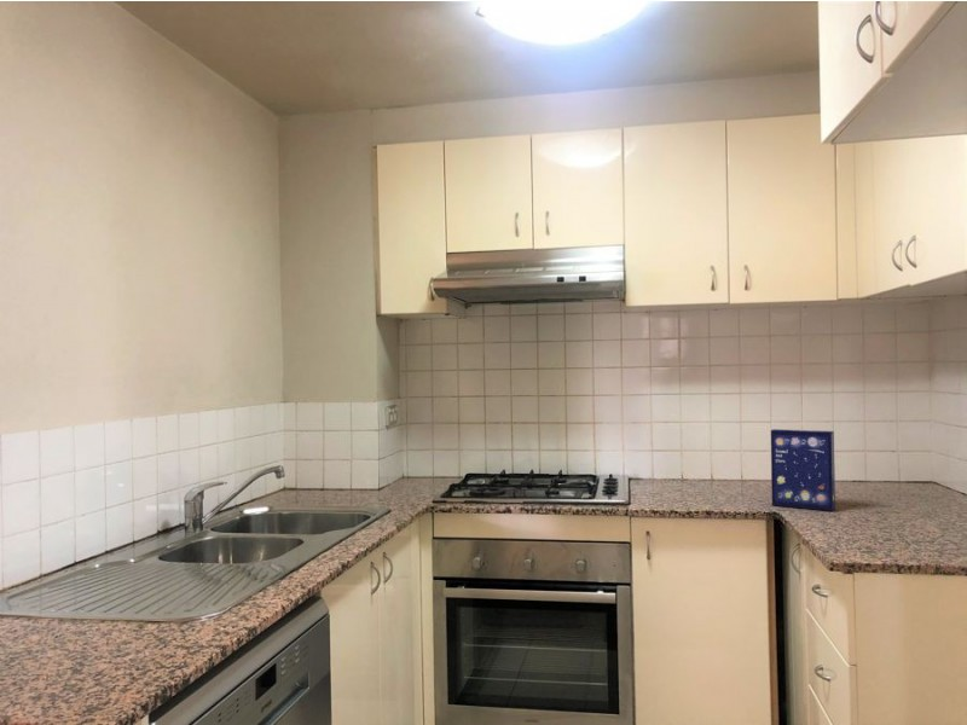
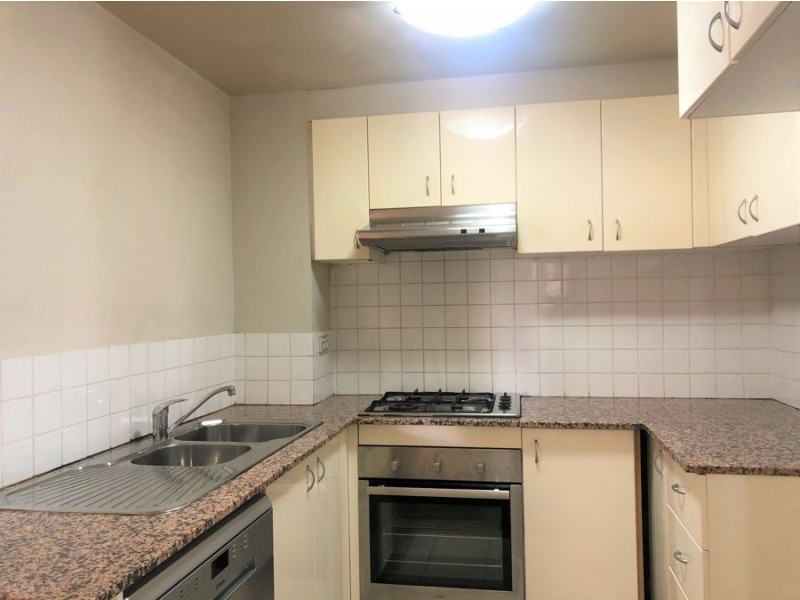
- cereal box (801, 468)
